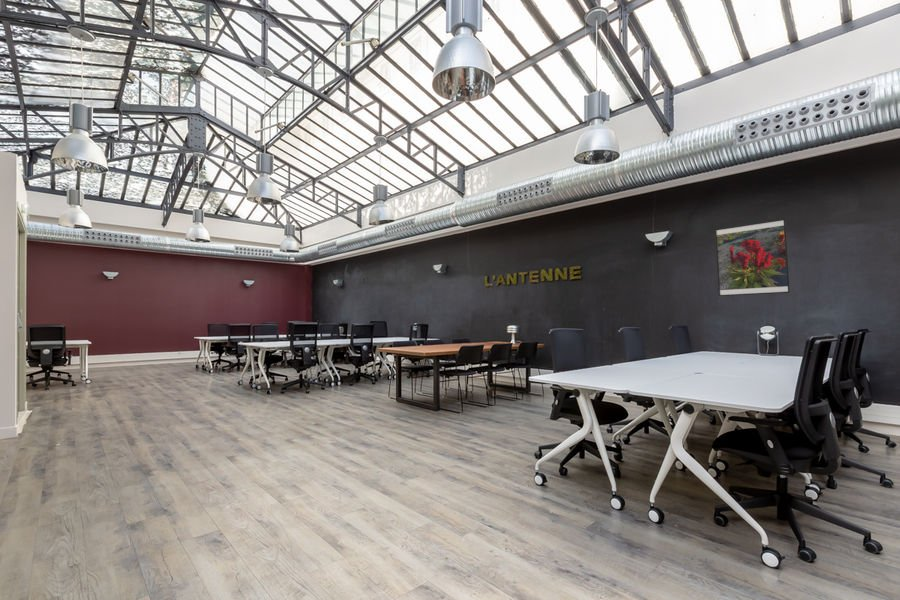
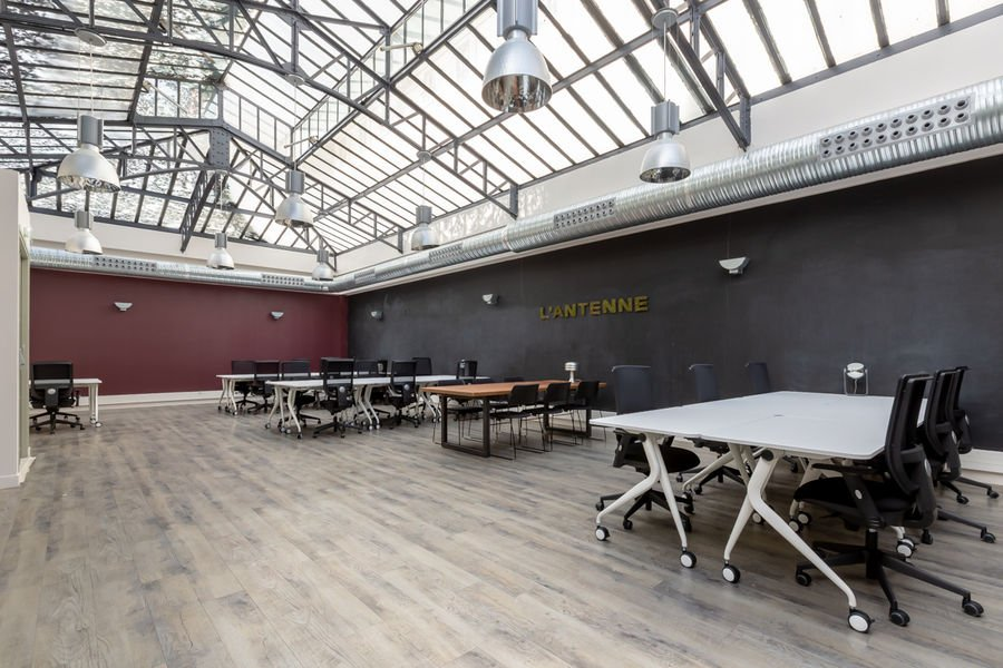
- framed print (750, 259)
